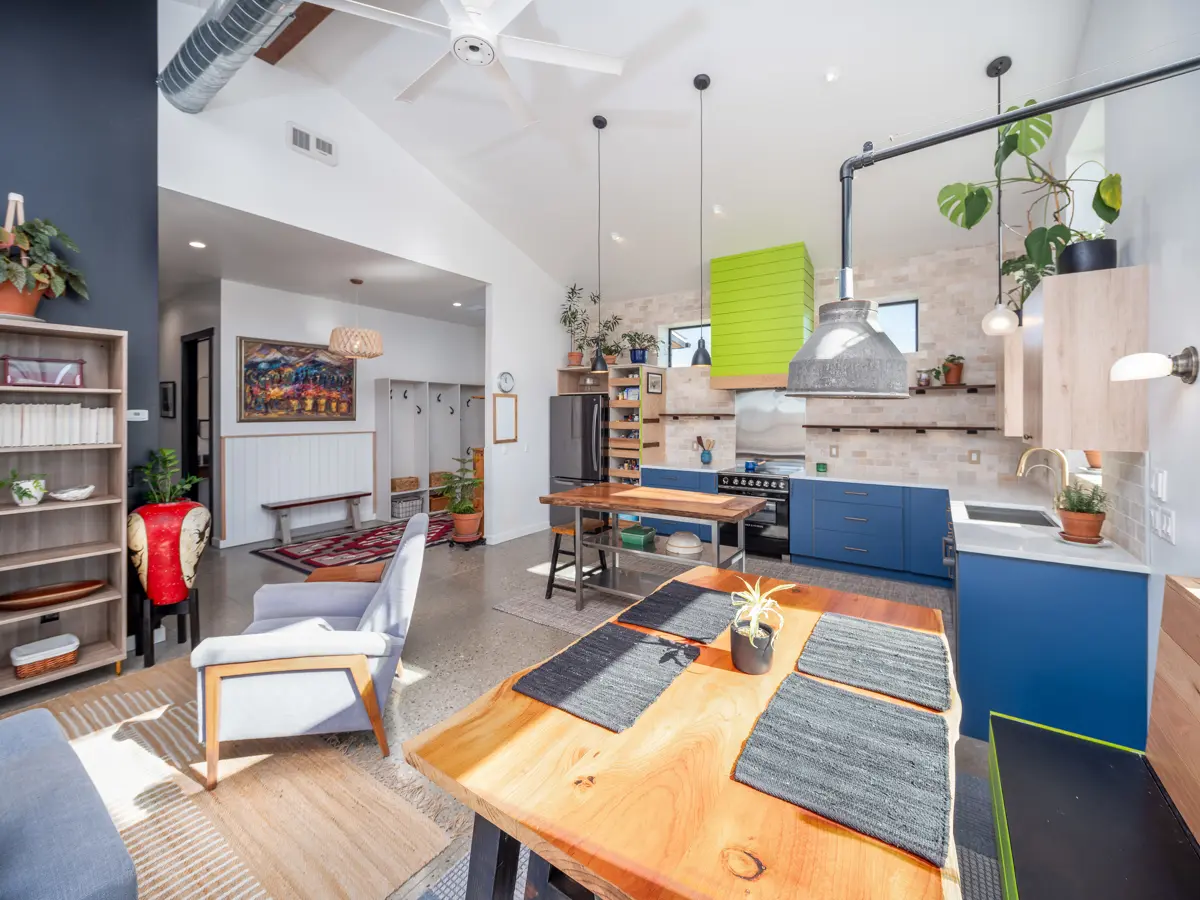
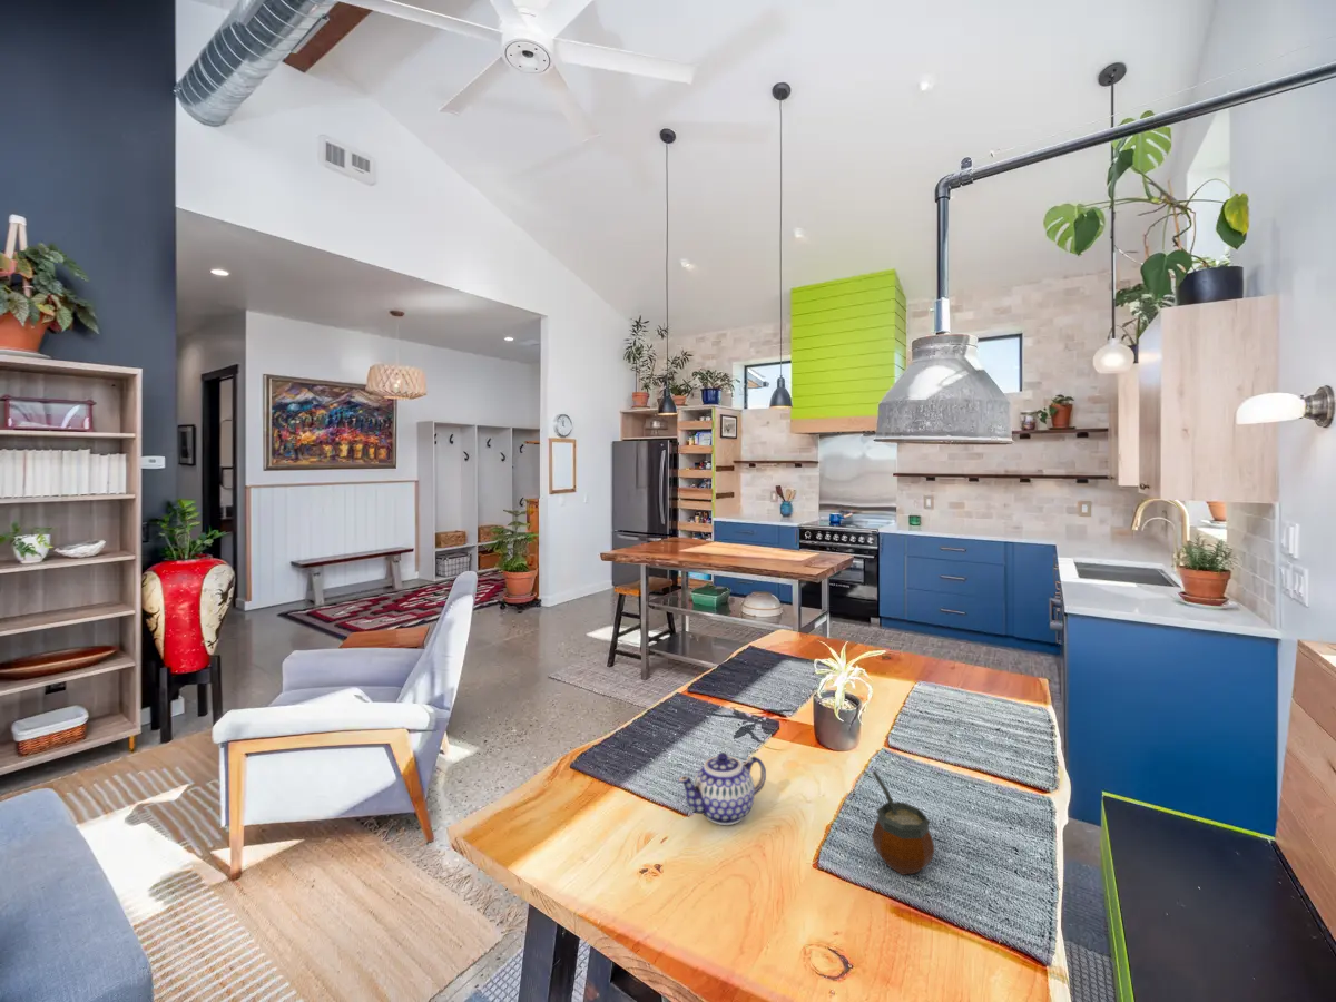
+ teapot (723, 784)
+ gourd (895, 822)
